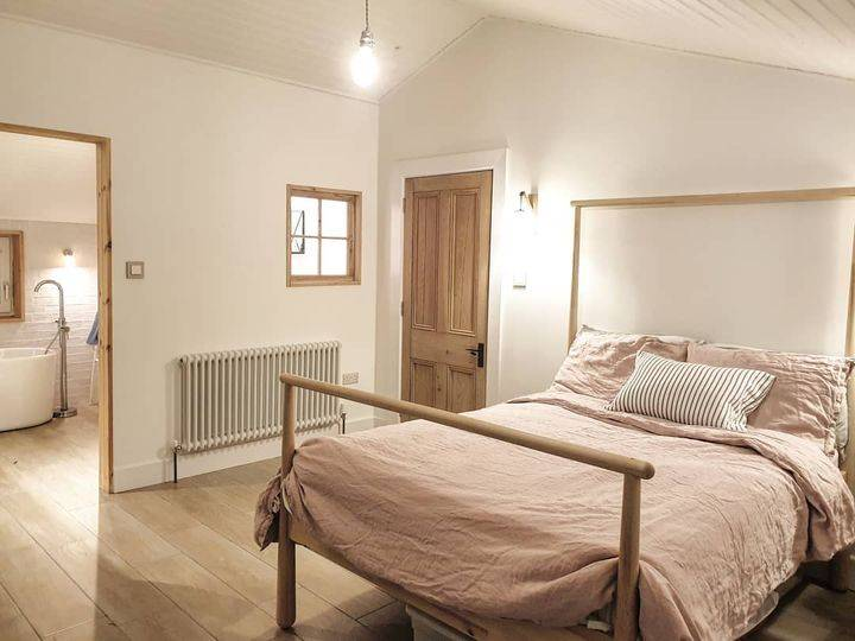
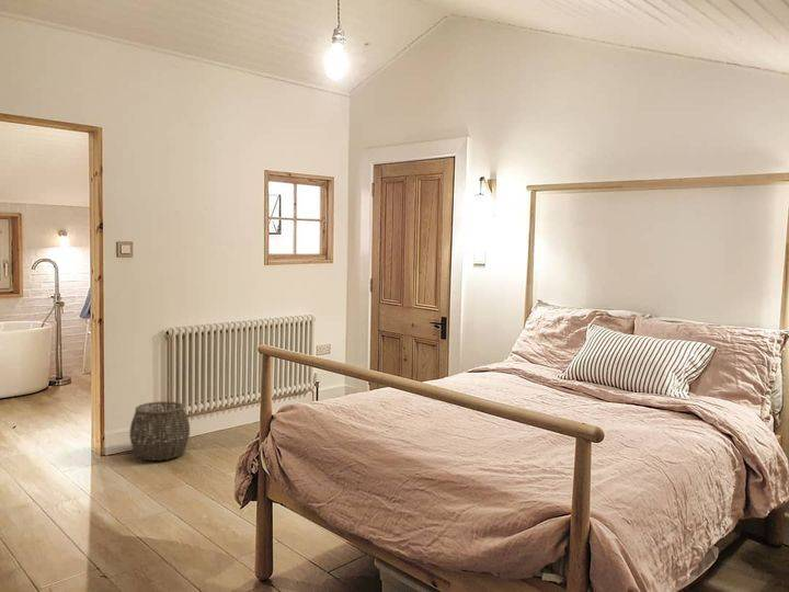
+ woven basket (160, 430)
